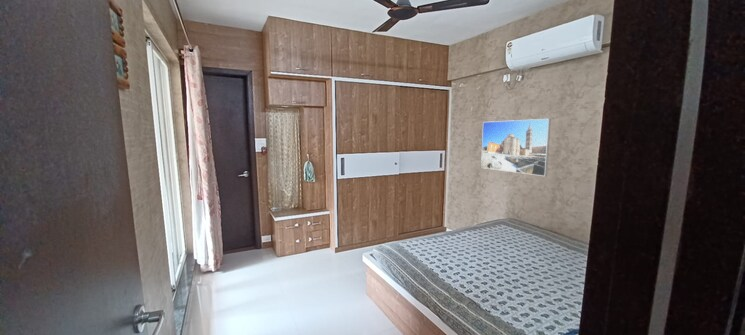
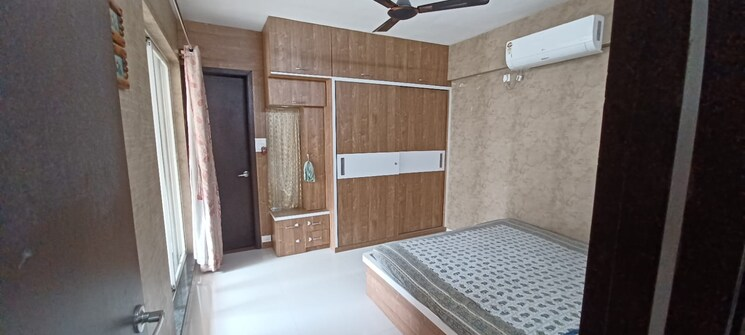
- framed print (511, 146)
